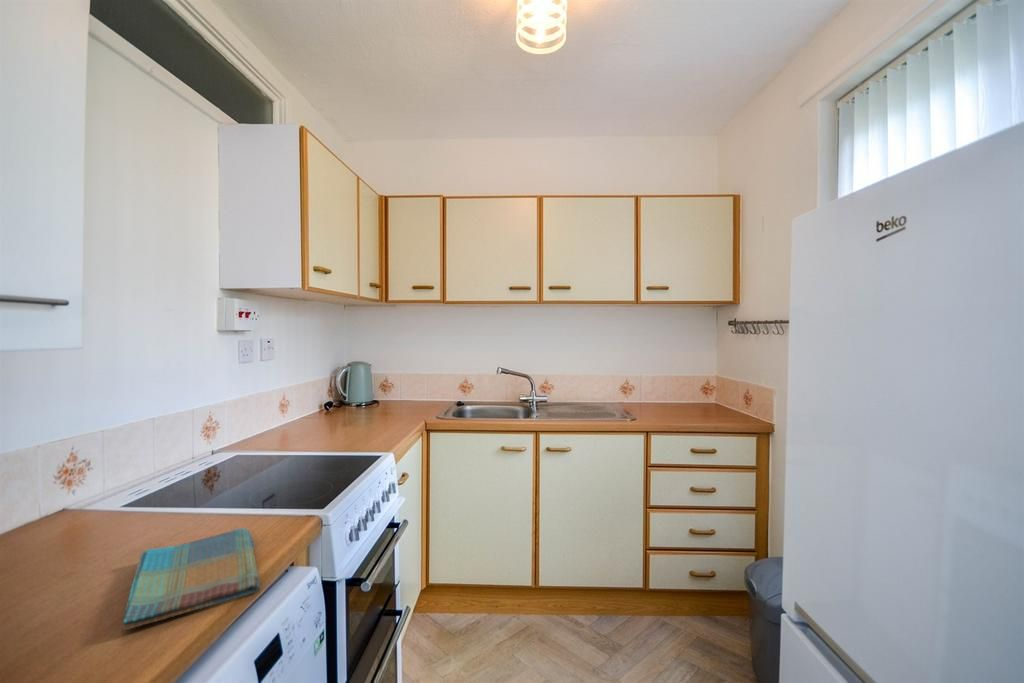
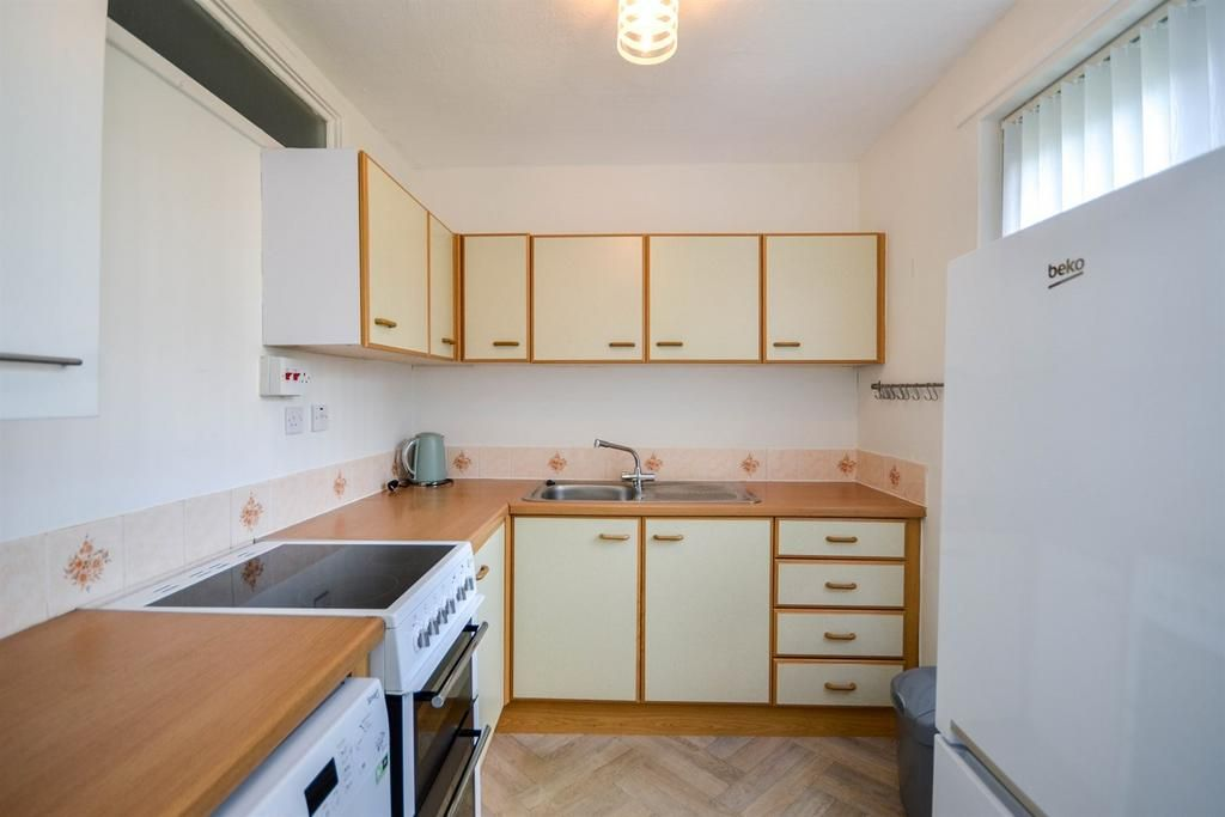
- dish towel (197, 569)
